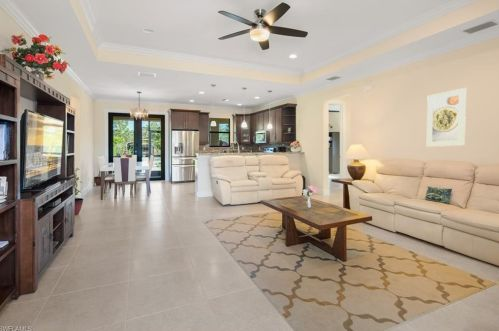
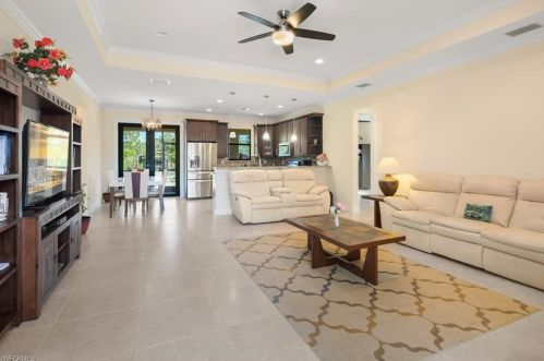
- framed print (445, 119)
